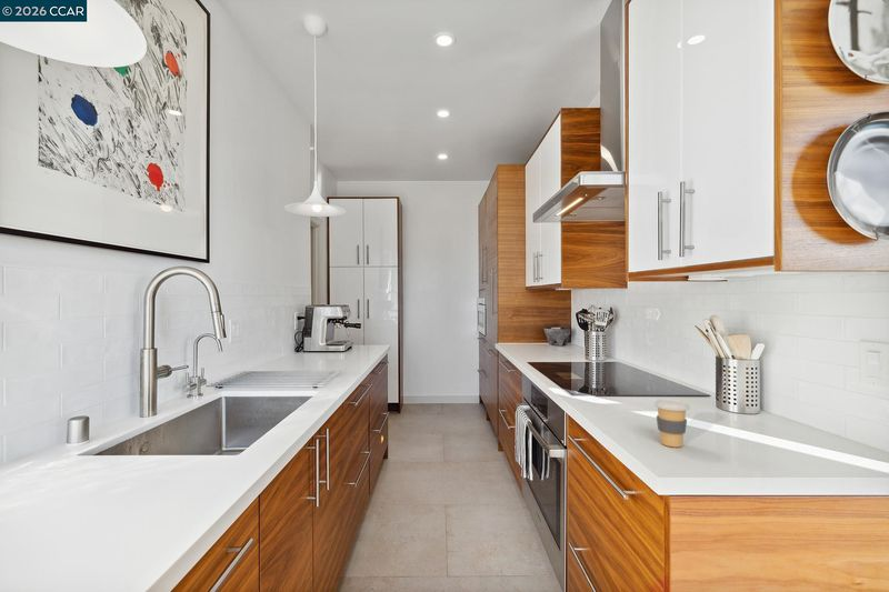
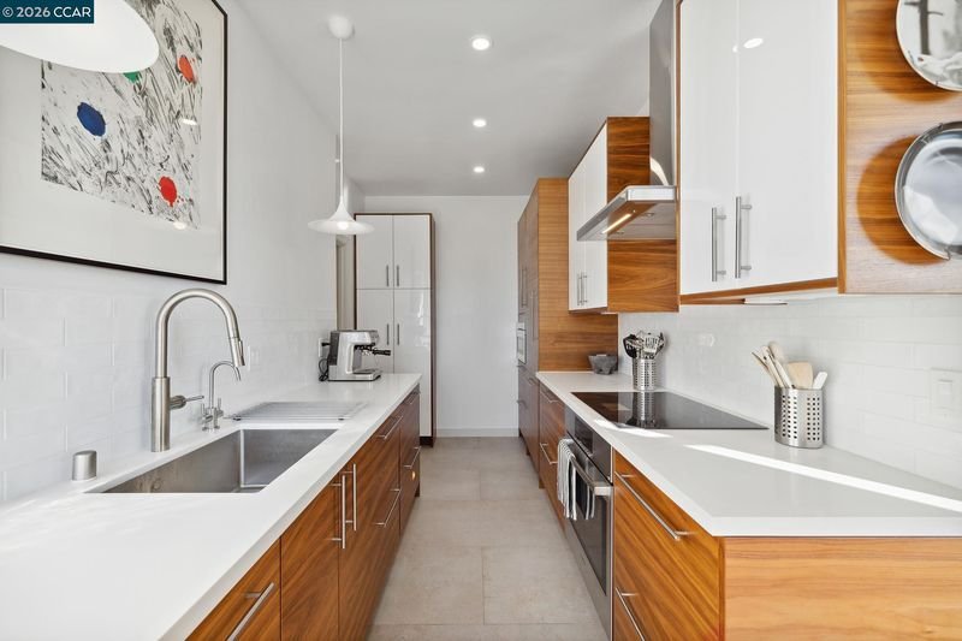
- coffee cup (671, 422)
